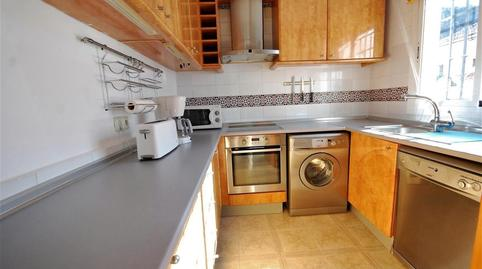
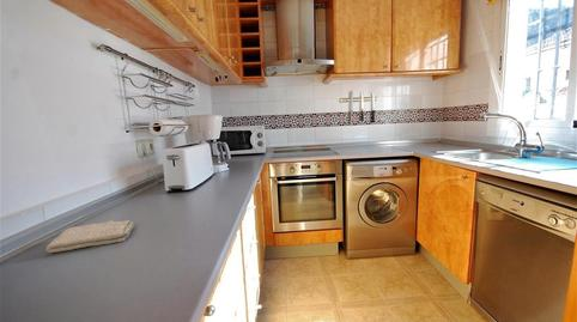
+ washcloth (93, 233)
